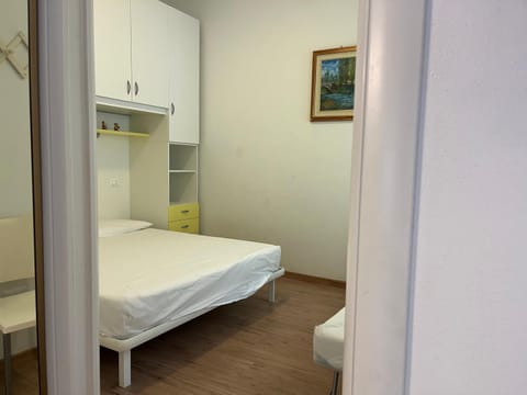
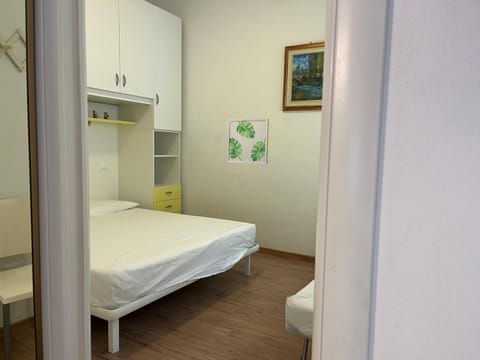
+ wall art (247, 141)
